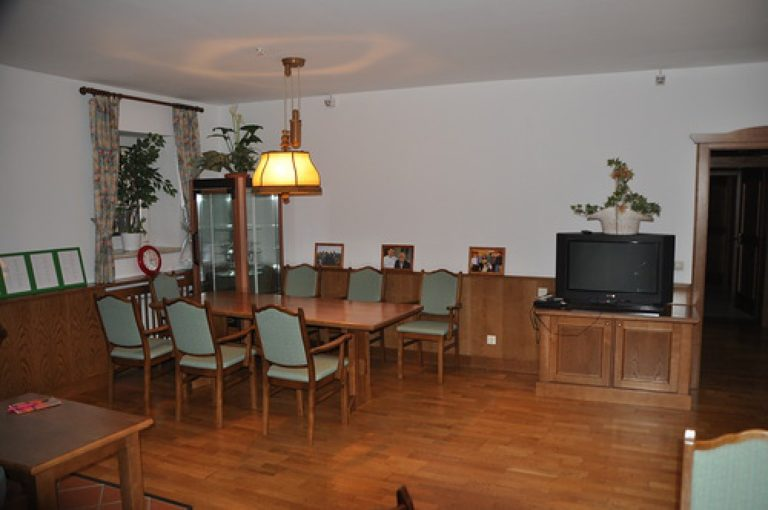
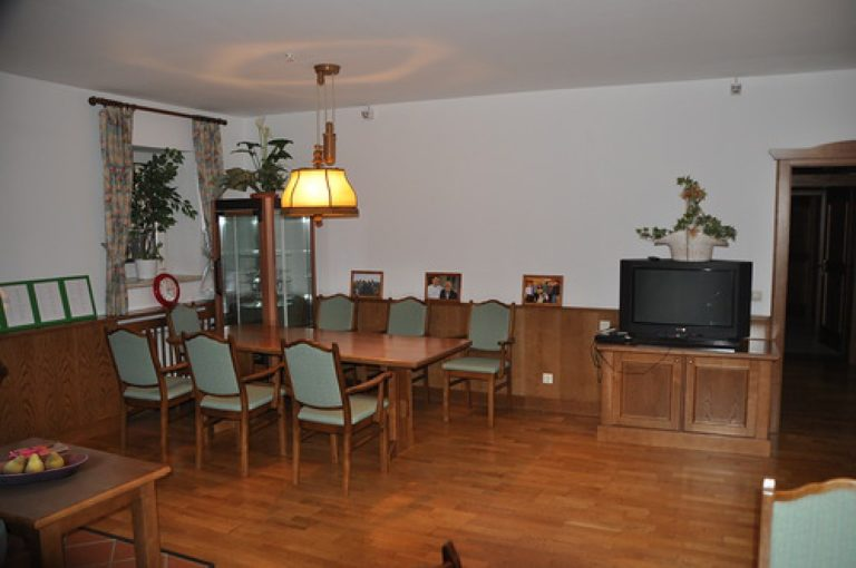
+ fruit bowl (38, 464)
